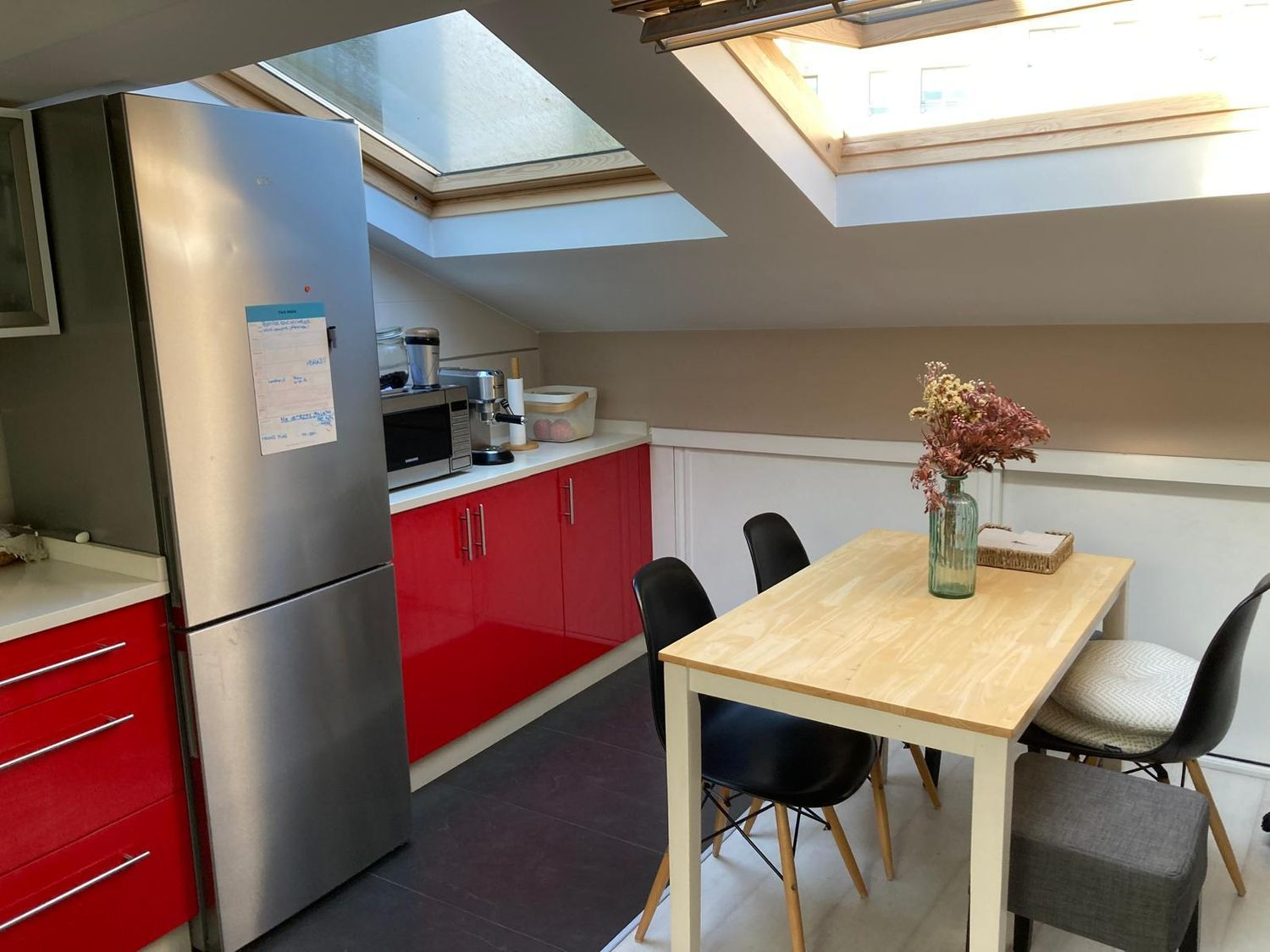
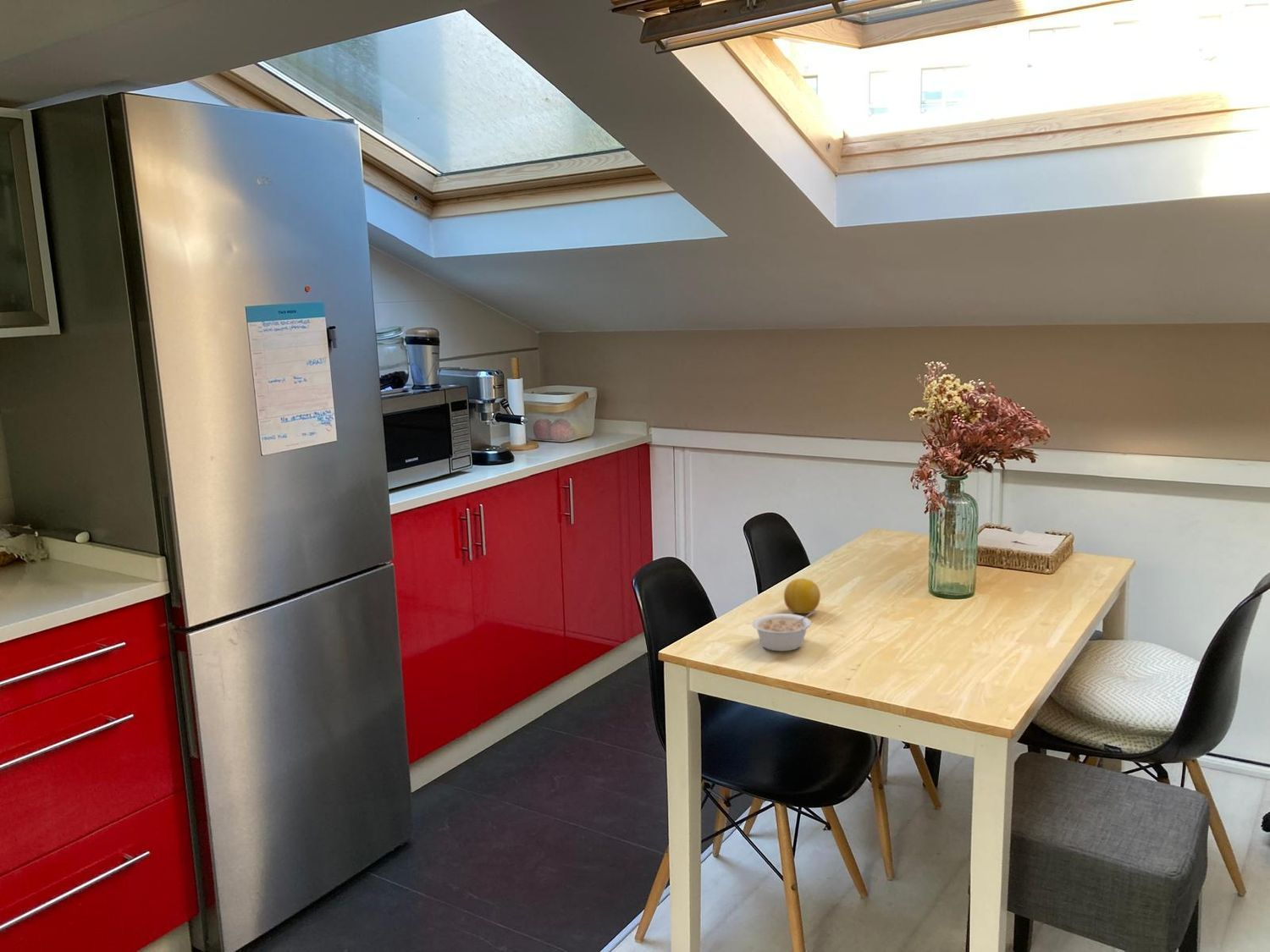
+ fruit (802, 596)
+ legume (782, 630)
